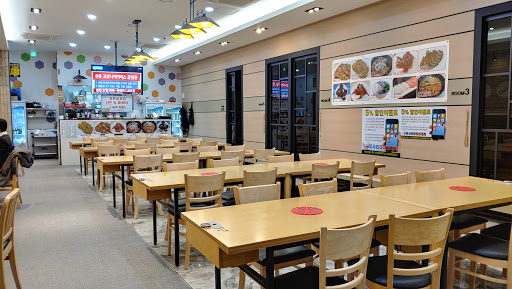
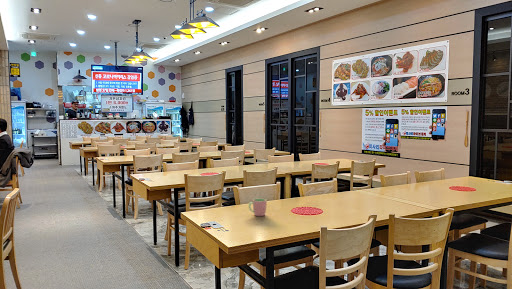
+ cup (257, 207)
